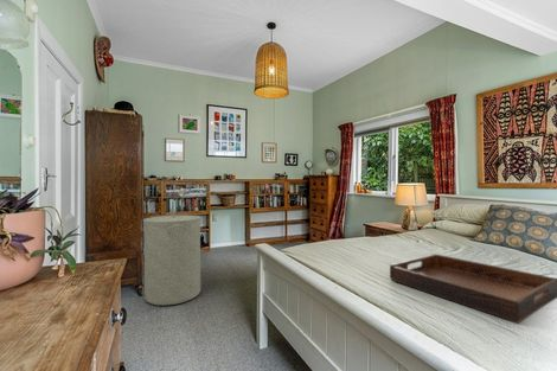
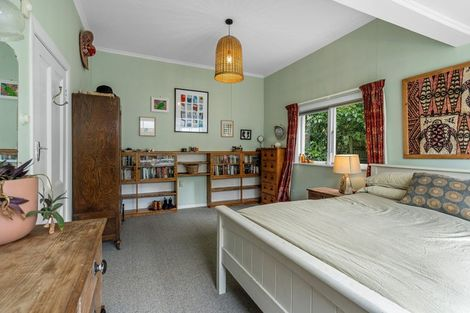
- serving tray (466, 279)
- laundry hamper (173, 249)
